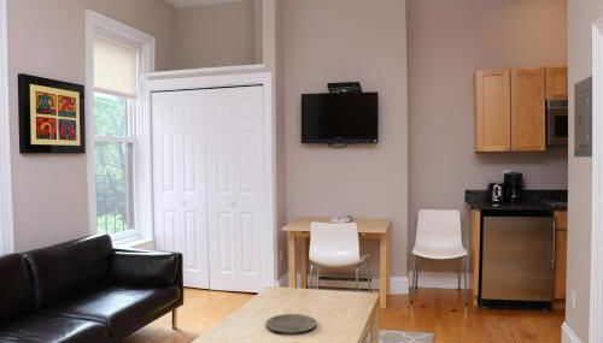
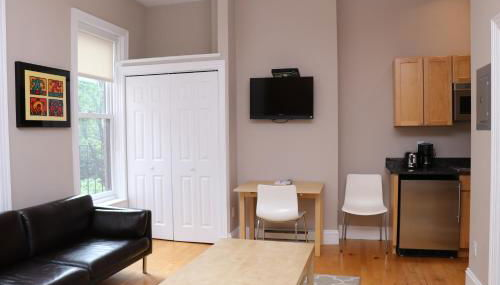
- plate (291, 324)
